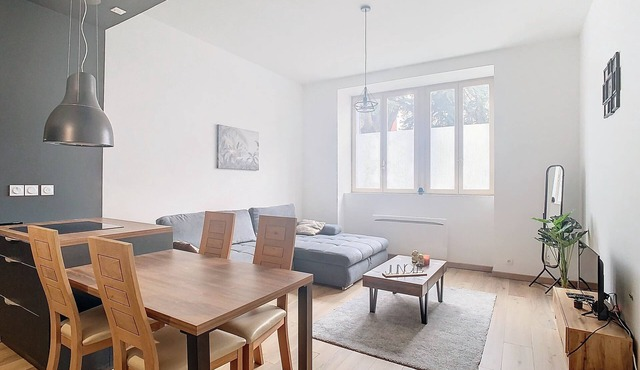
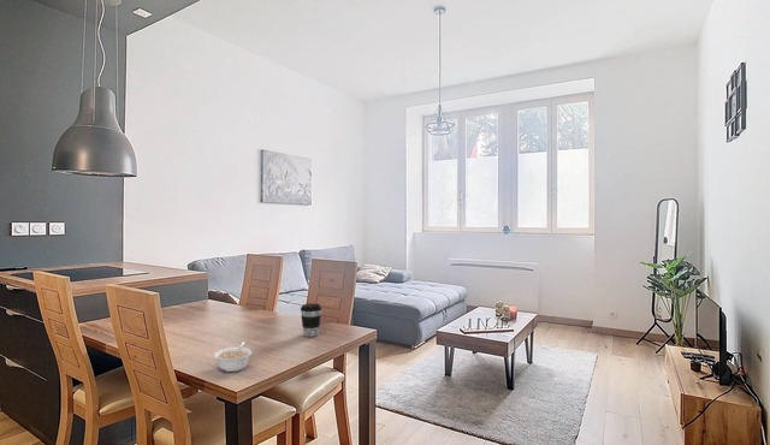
+ coffee cup (310, 320)
+ legume (232, 357)
